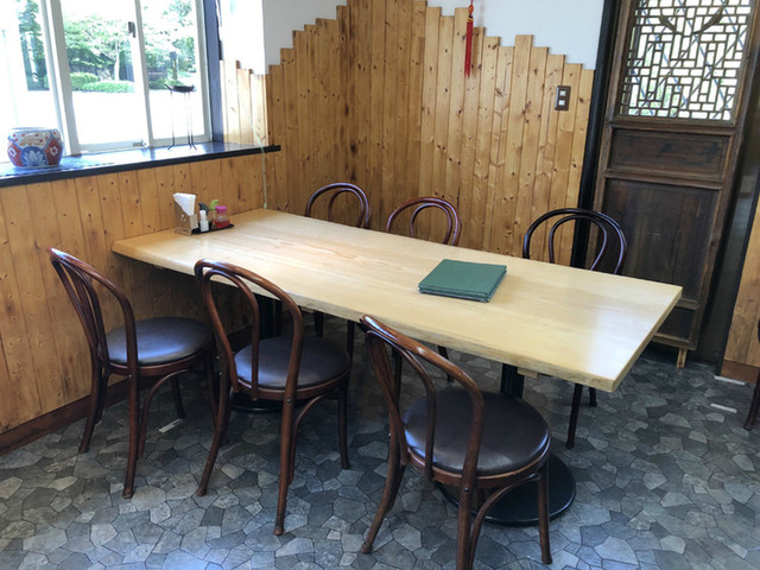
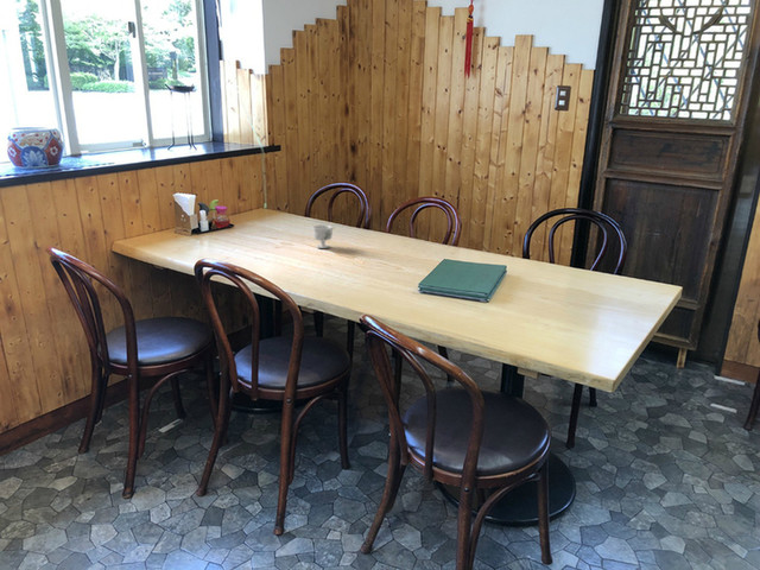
+ teacup (321, 236)
